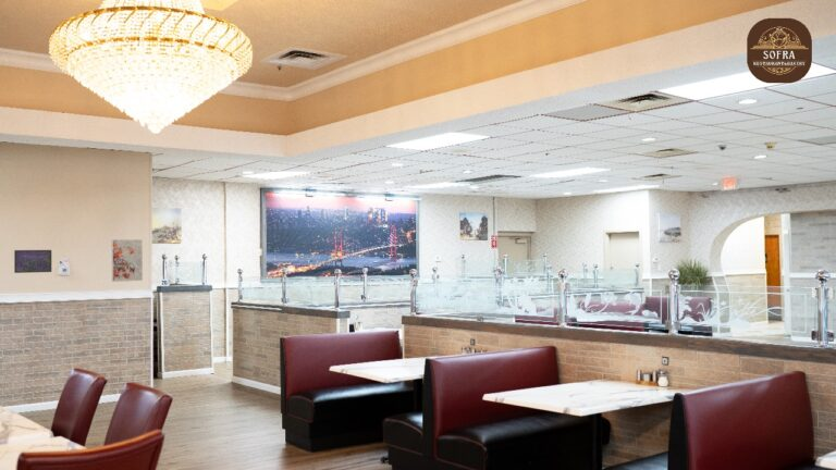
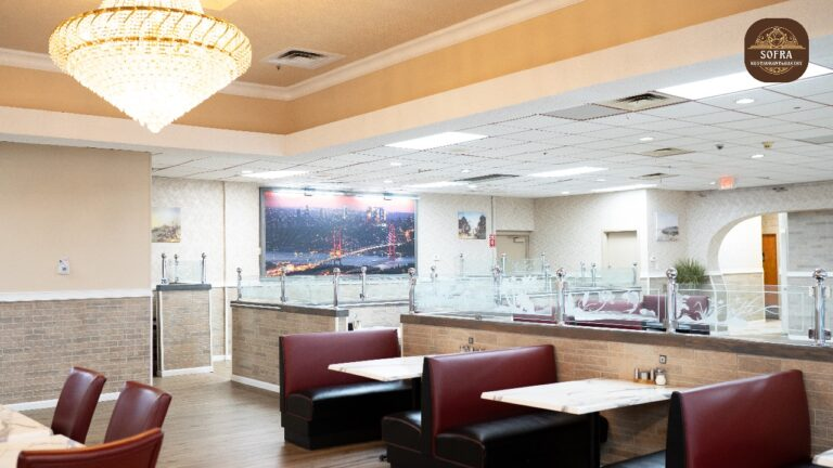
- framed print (126, 260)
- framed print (33, 261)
